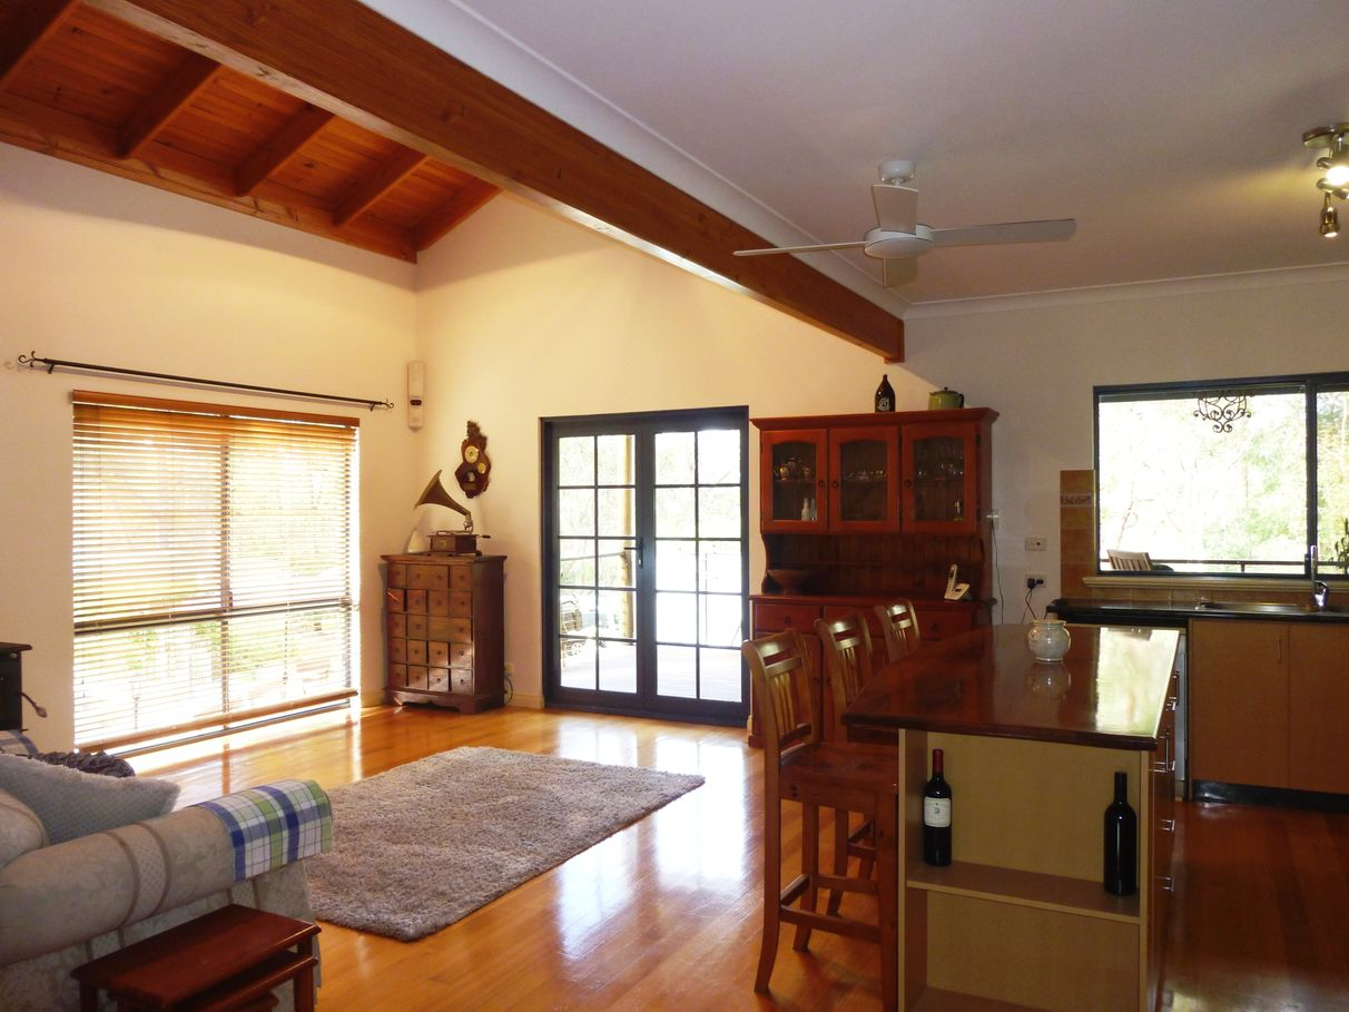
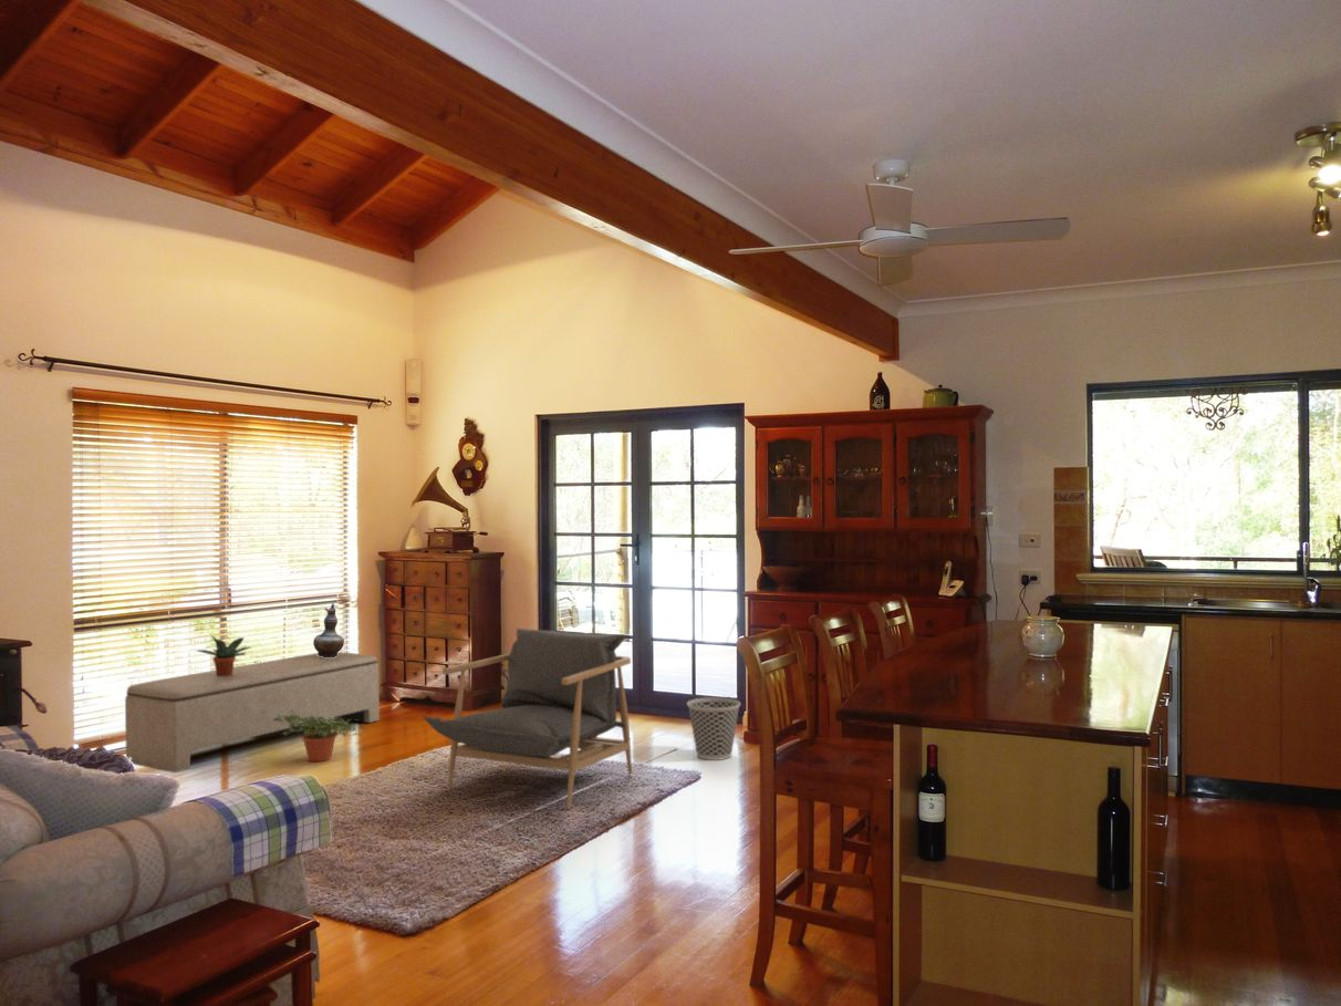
+ decorative vase (329, 630)
+ potted plant (225, 653)
+ wastebasket (714, 728)
+ potted plant (321, 734)
+ armchair (537, 712)
+ bench (262, 703)
